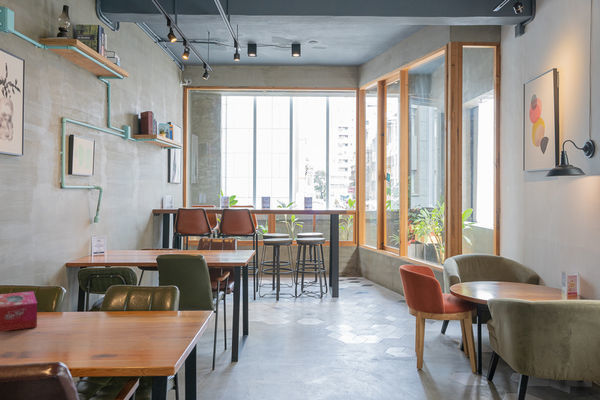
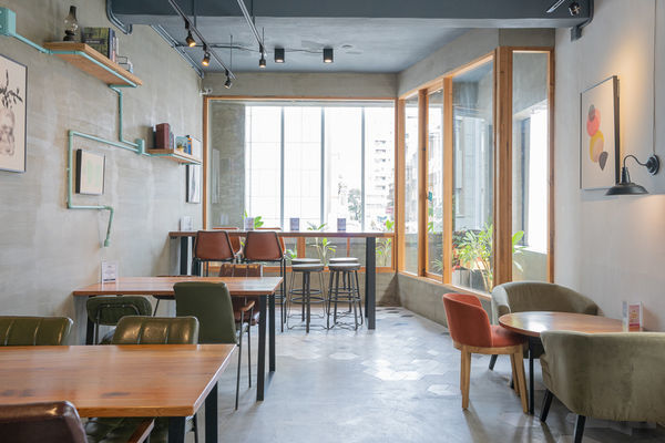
- tissue box (14, 310)
